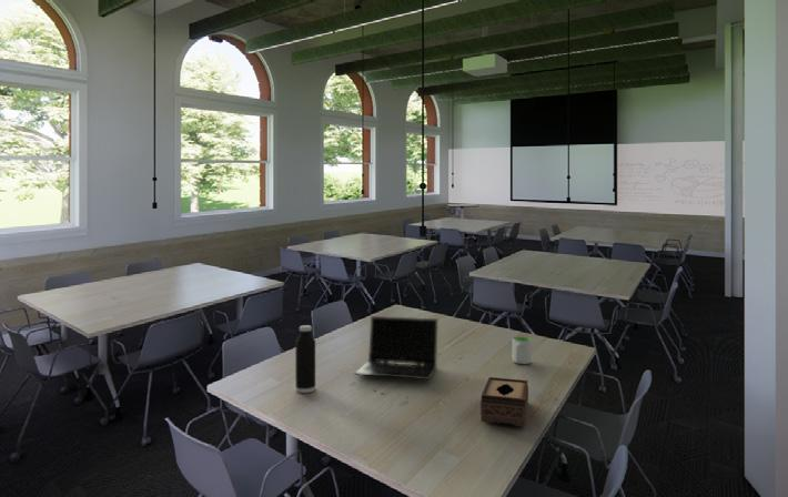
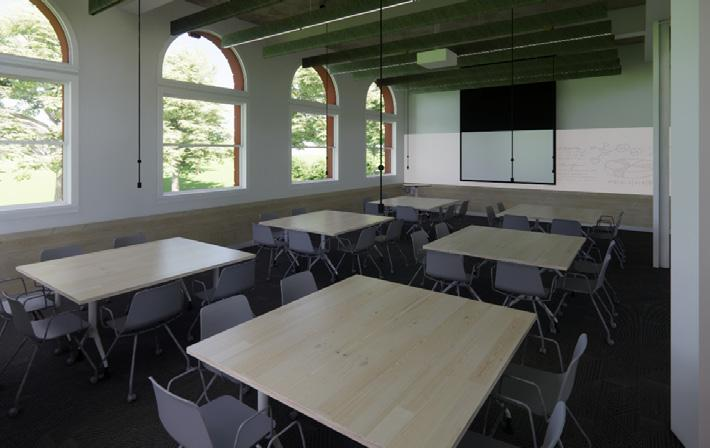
- water bottle (305, 357)
- tissue box (505, 399)
- mug (522, 351)
- laptop computer (397, 346)
